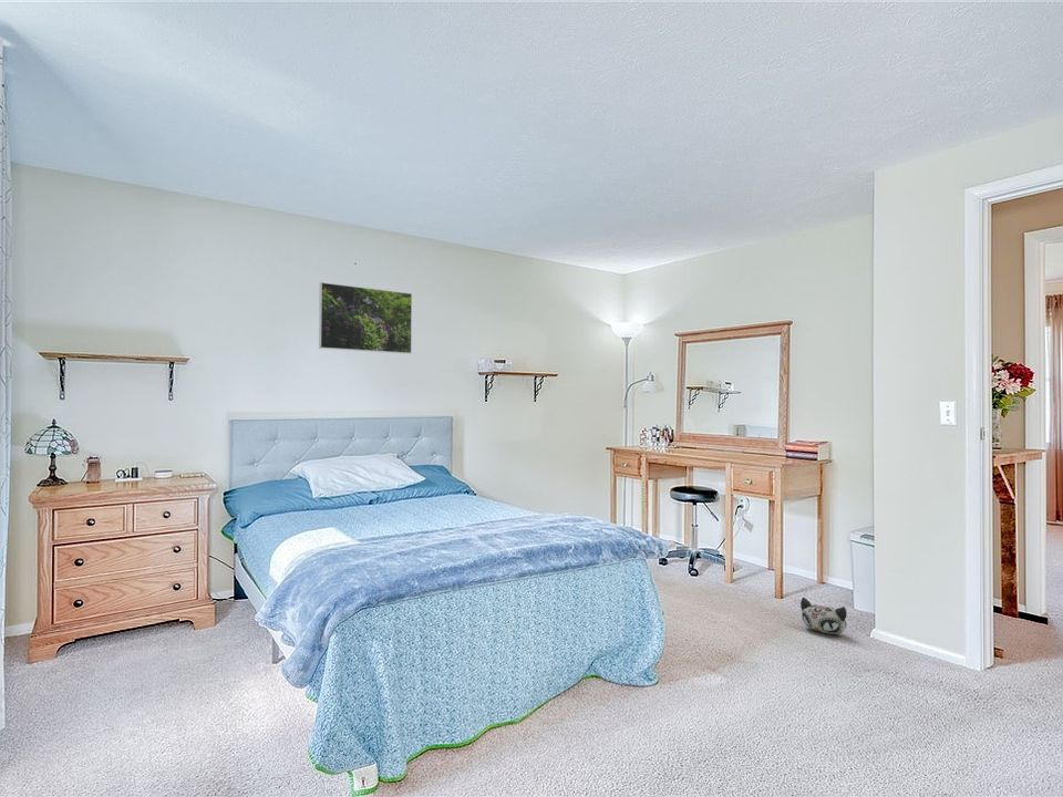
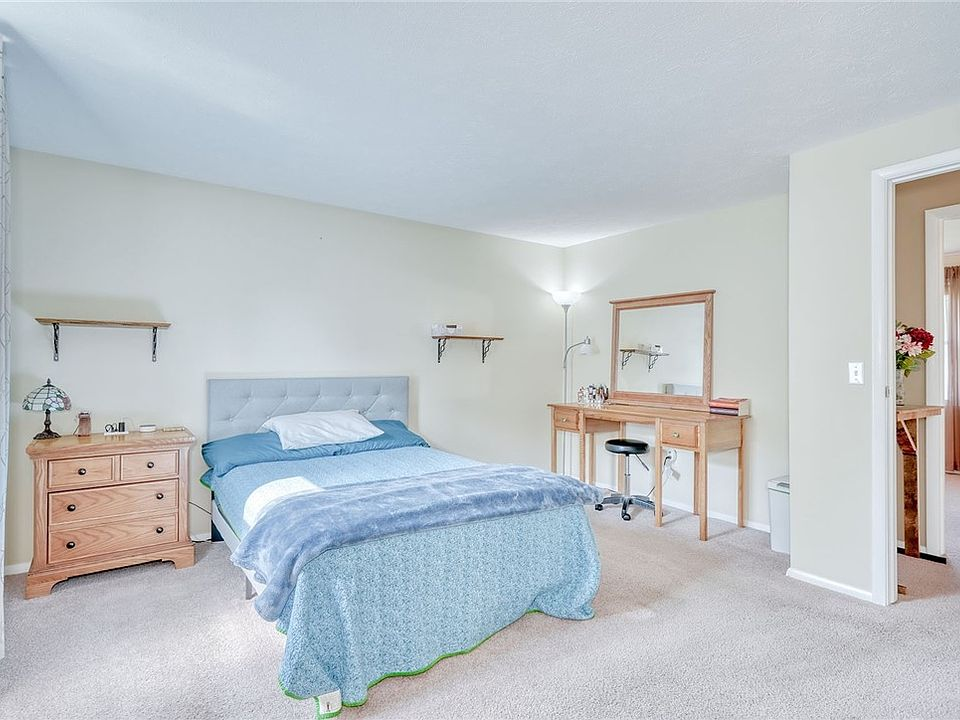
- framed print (367, 319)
- plush toy (823, 615)
